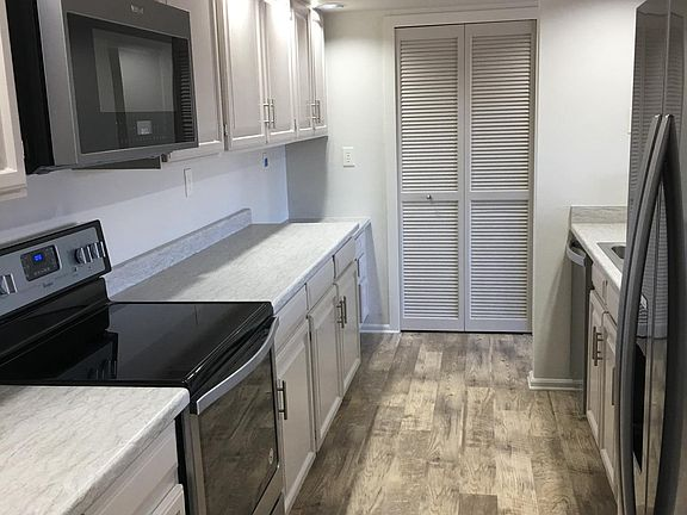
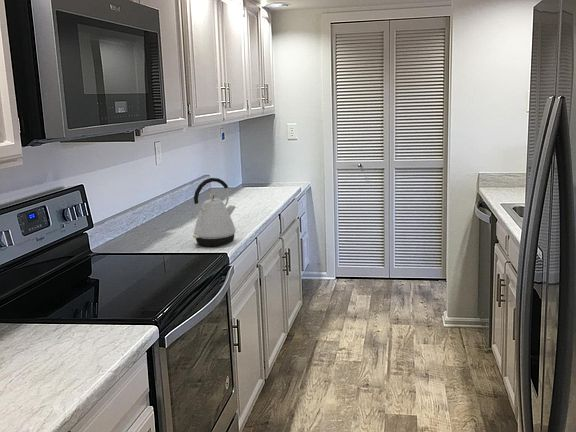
+ kettle (214, 210)
